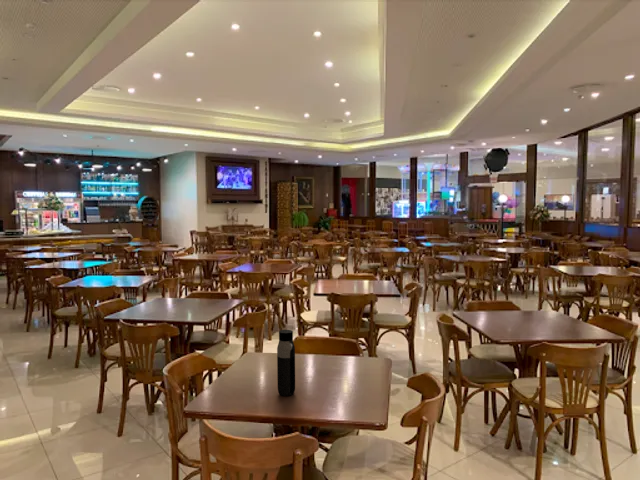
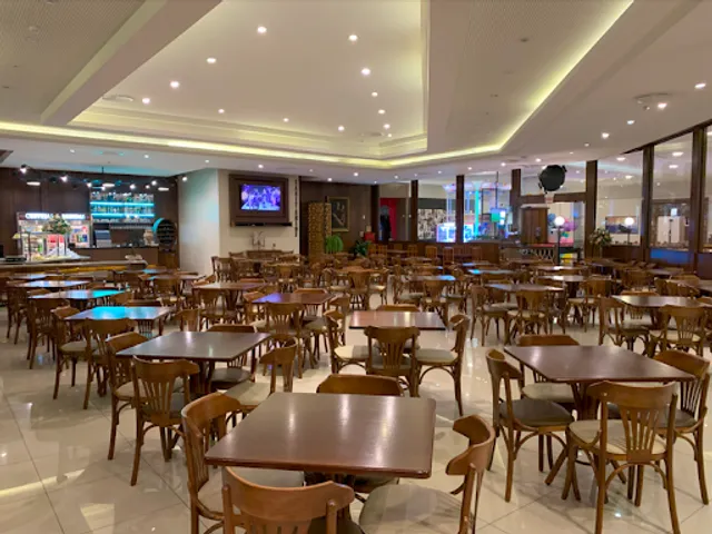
- water bottle (286, 362)
